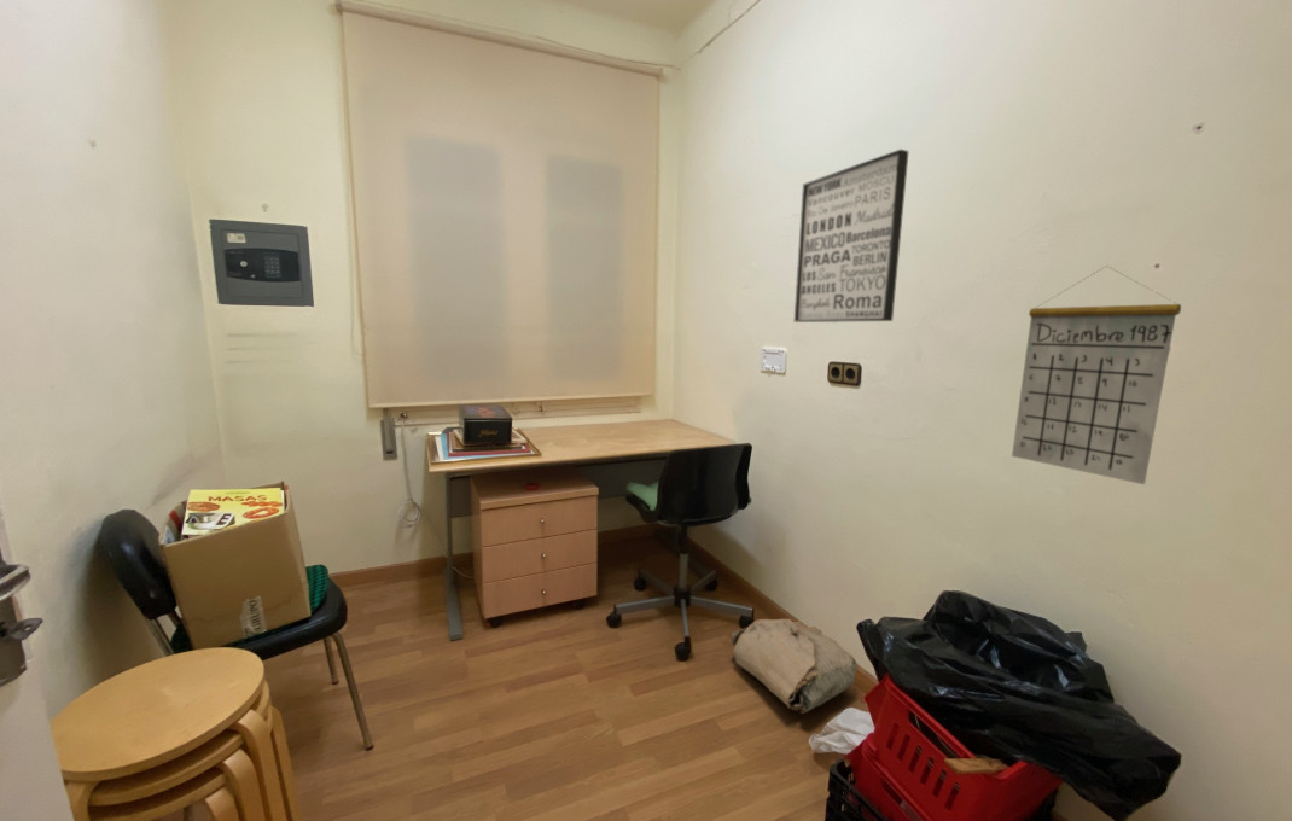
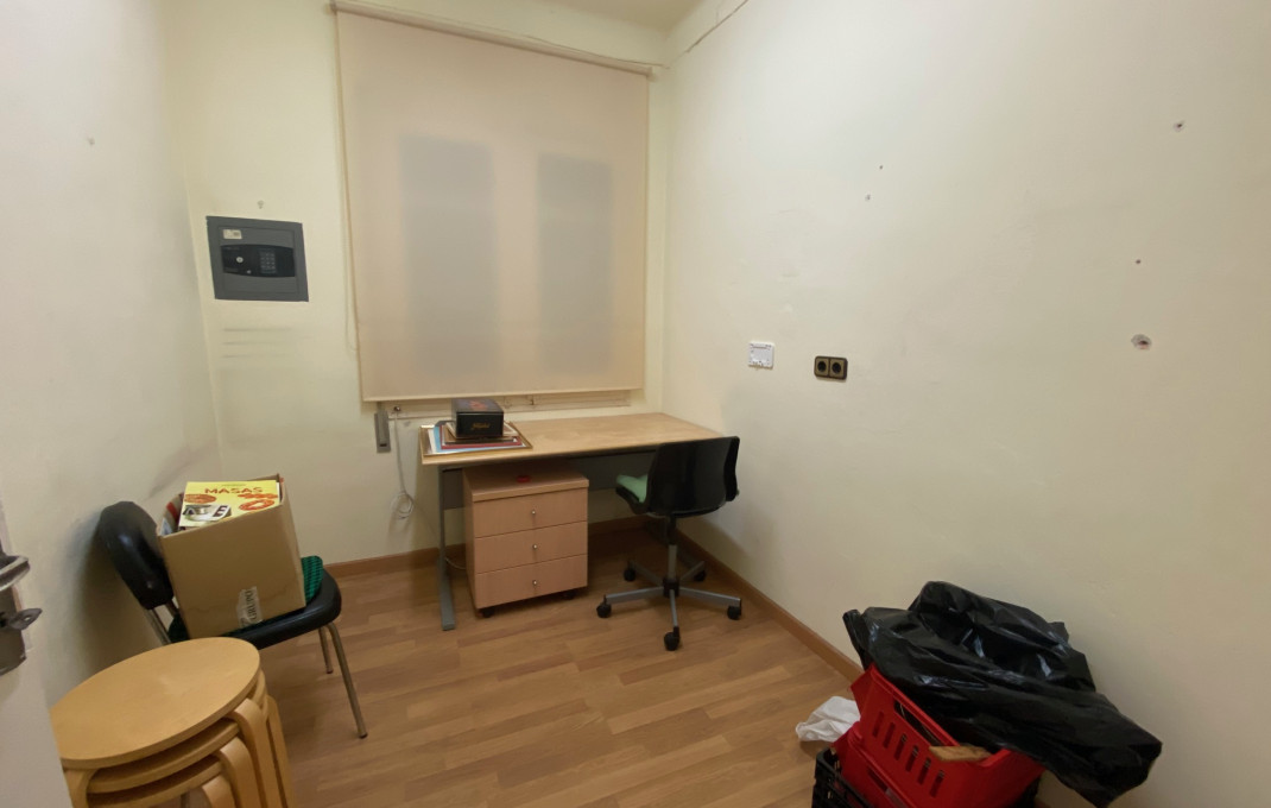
- calendar (1088, 369)
- bag (798, 653)
- wall art (844, 246)
